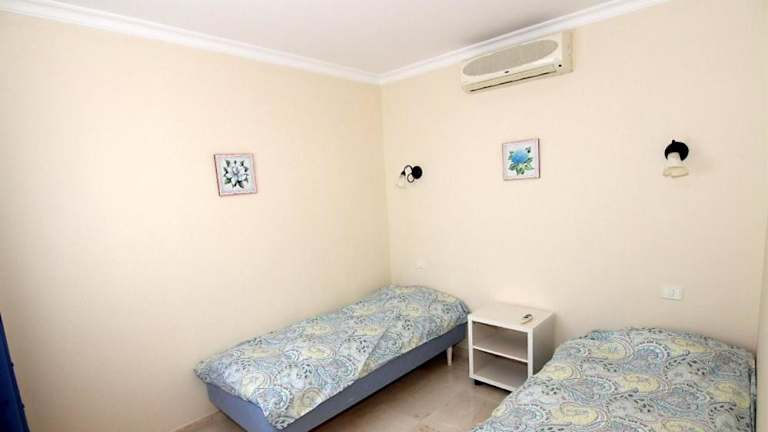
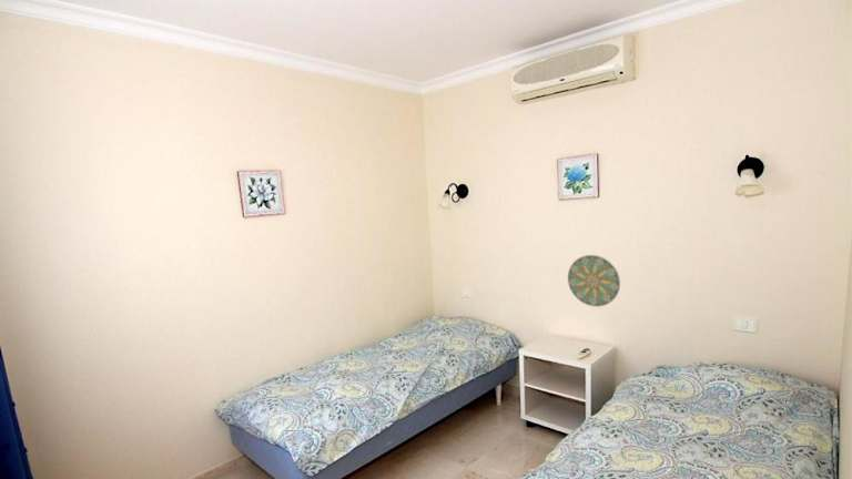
+ decorative plate (592, 281)
